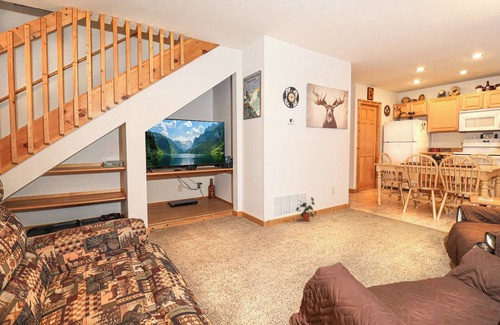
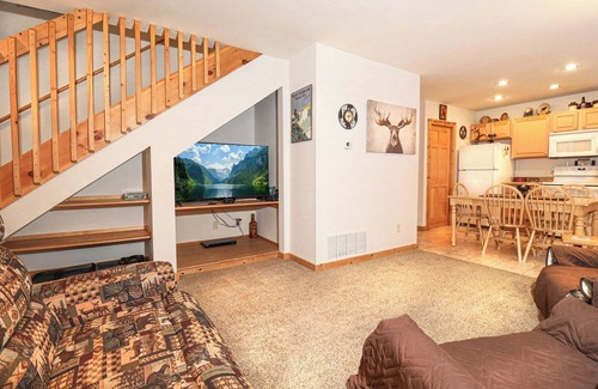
- potted plant (307, 208)
